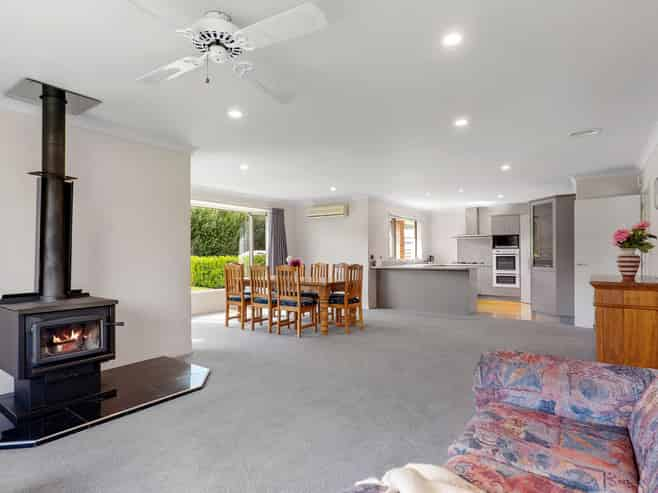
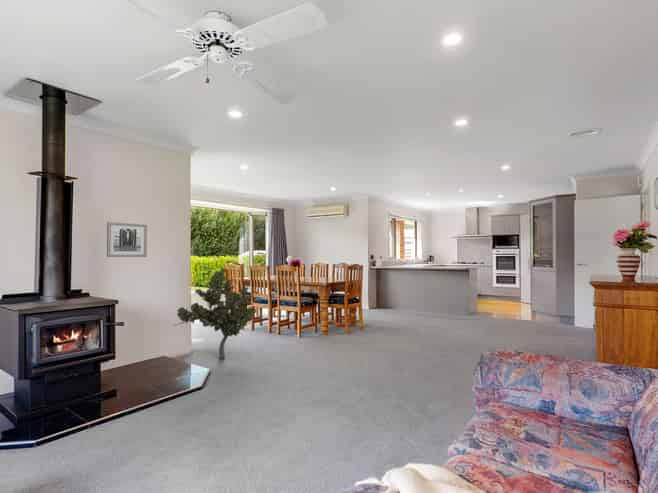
+ wall art (127, 240)
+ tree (222, 312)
